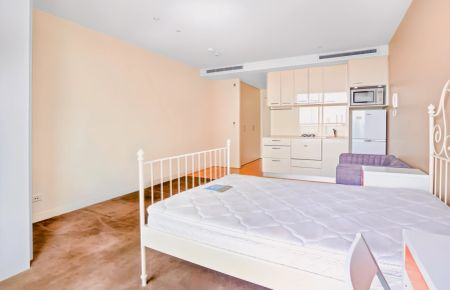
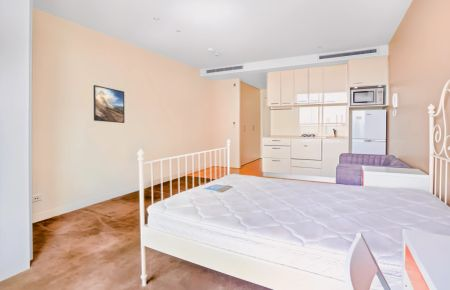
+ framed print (109, 105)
